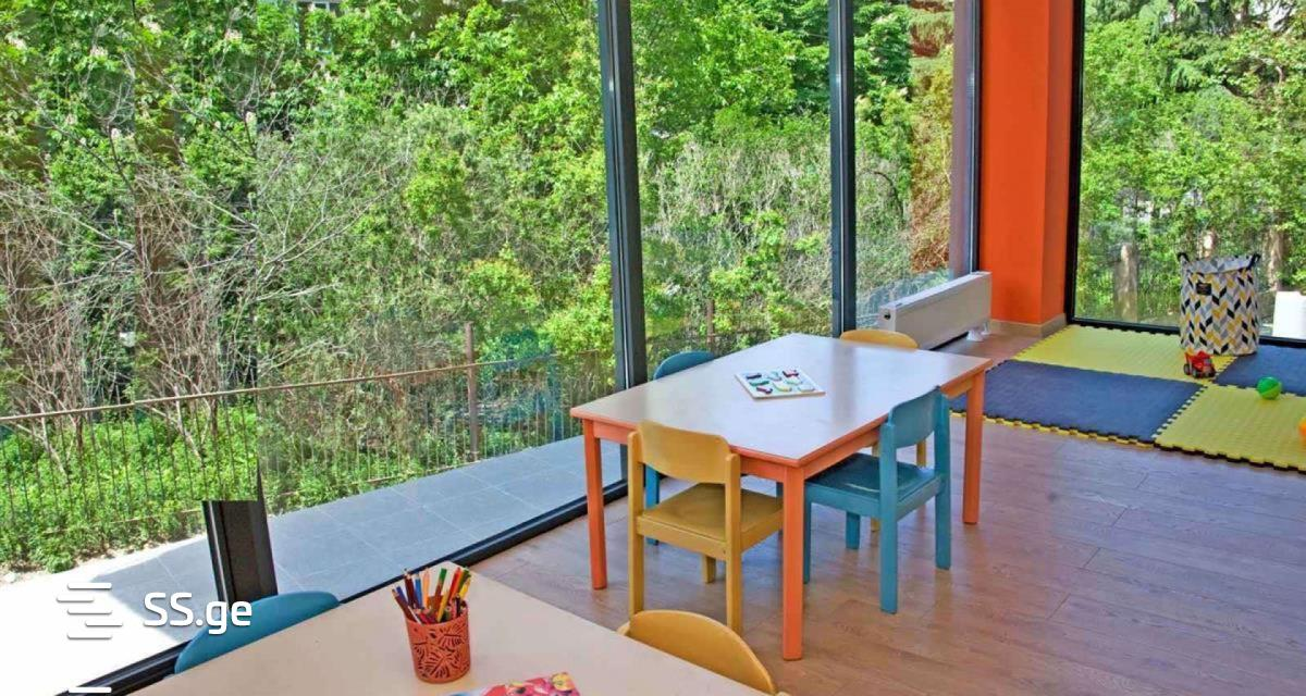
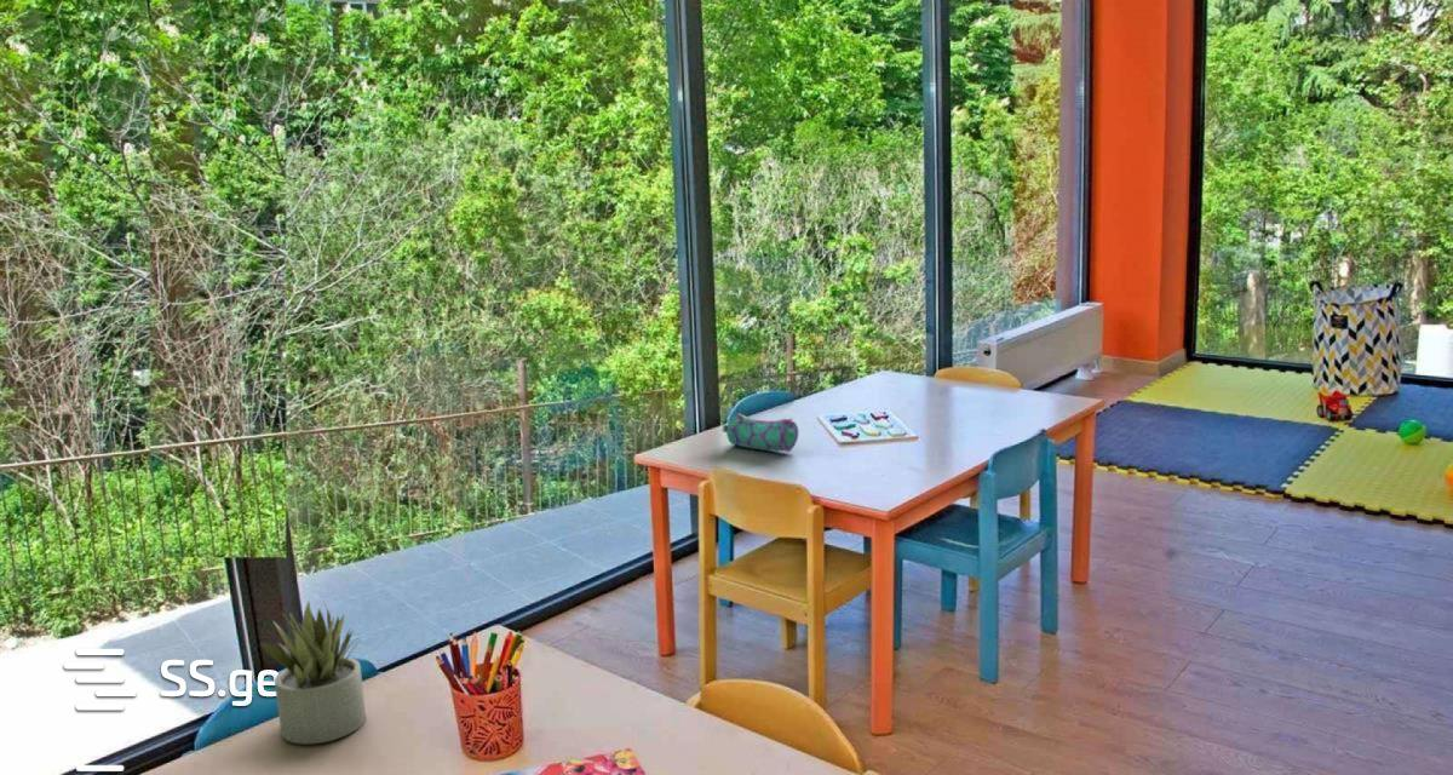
+ pencil case (760, 431)
+ succulent plant (316, 664)
